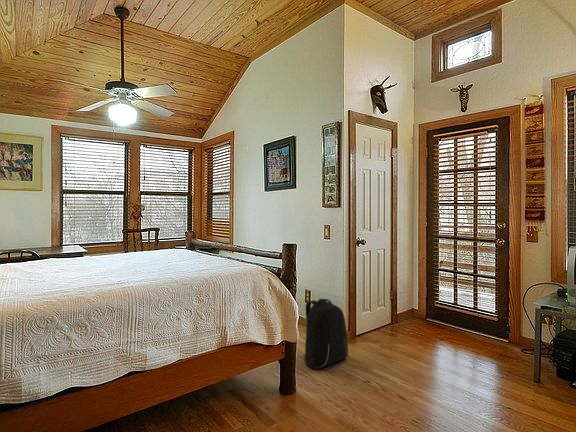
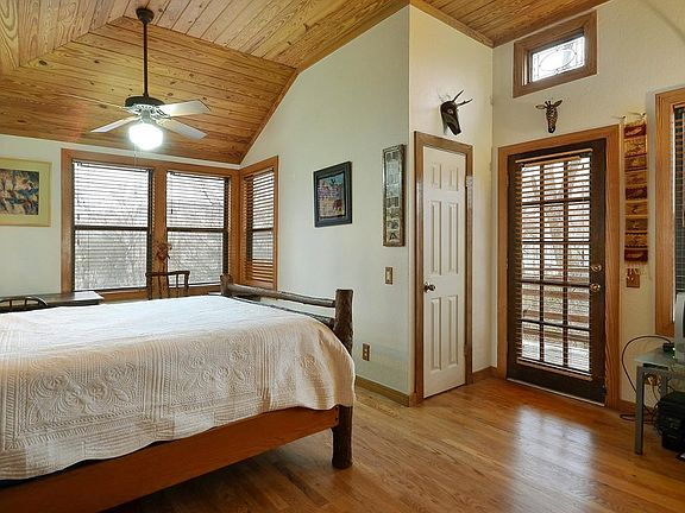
- backpack (322, 329)
